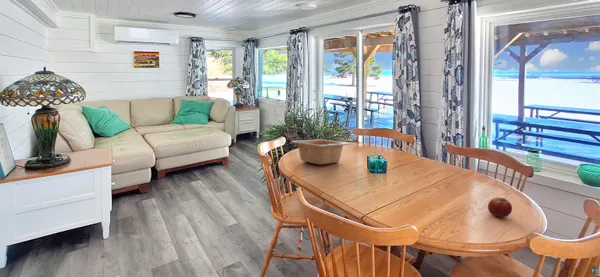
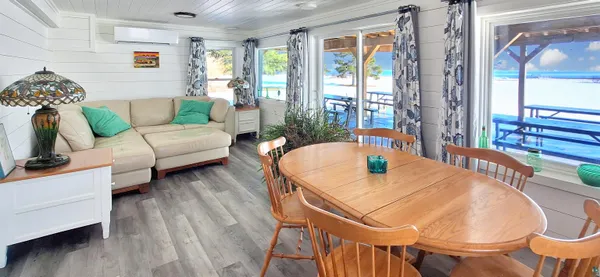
- serving bowl (320, 151)
- fruit (499, 207)
